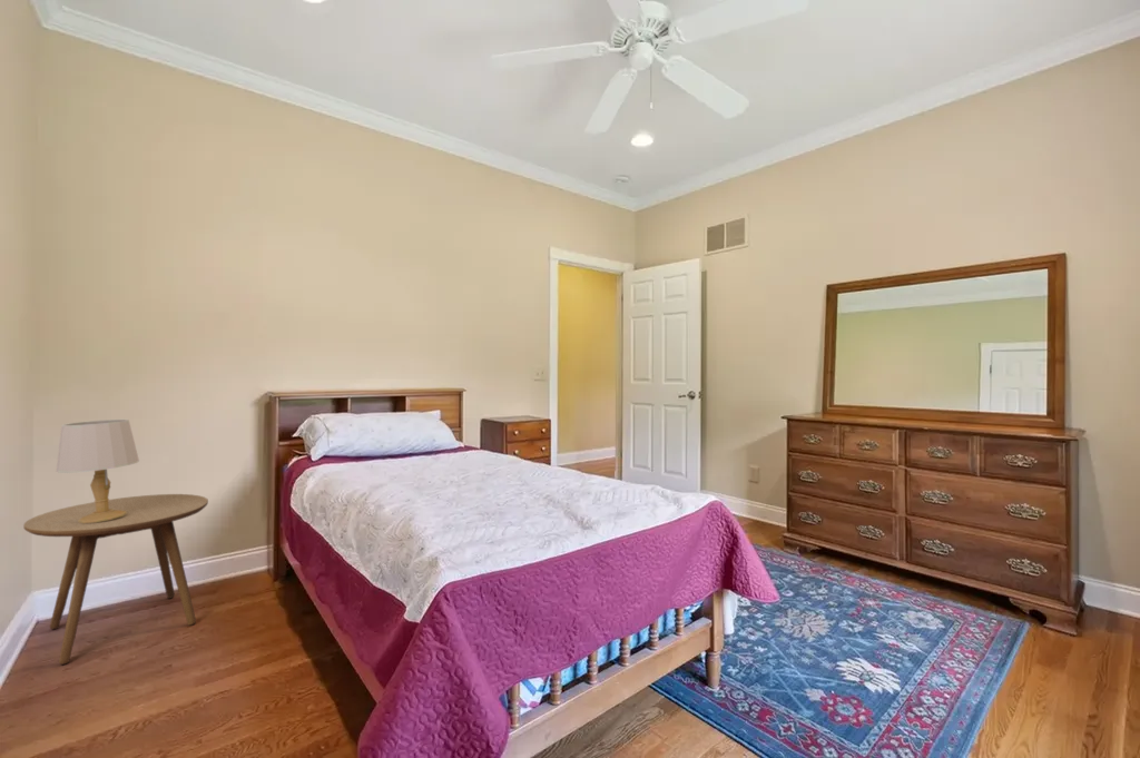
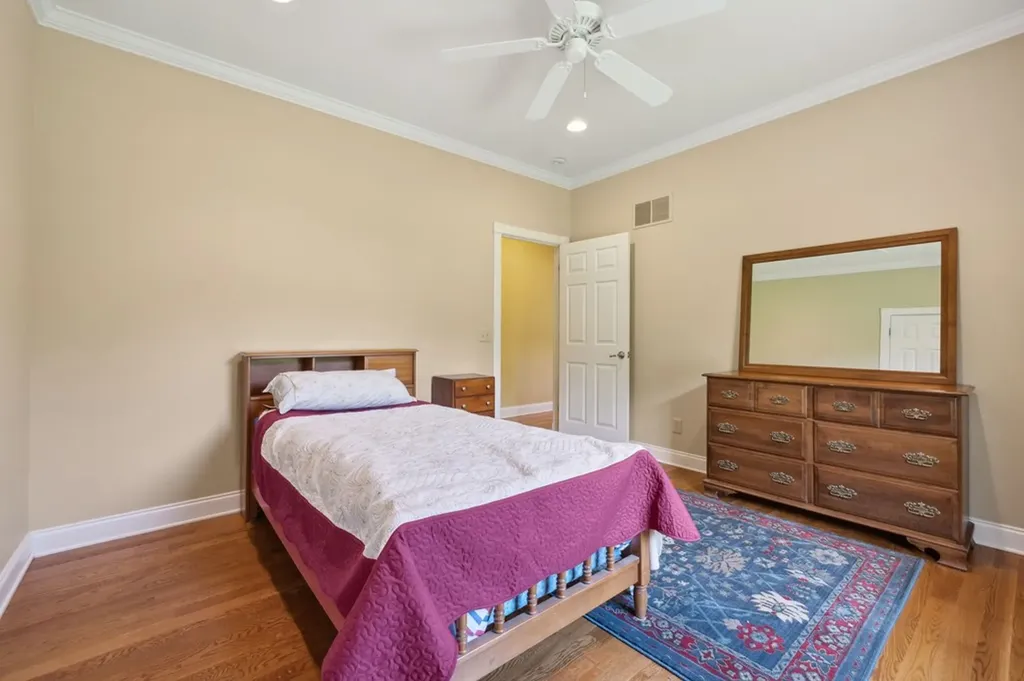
- table lamp (102, 470)
- side table (91, 563)
